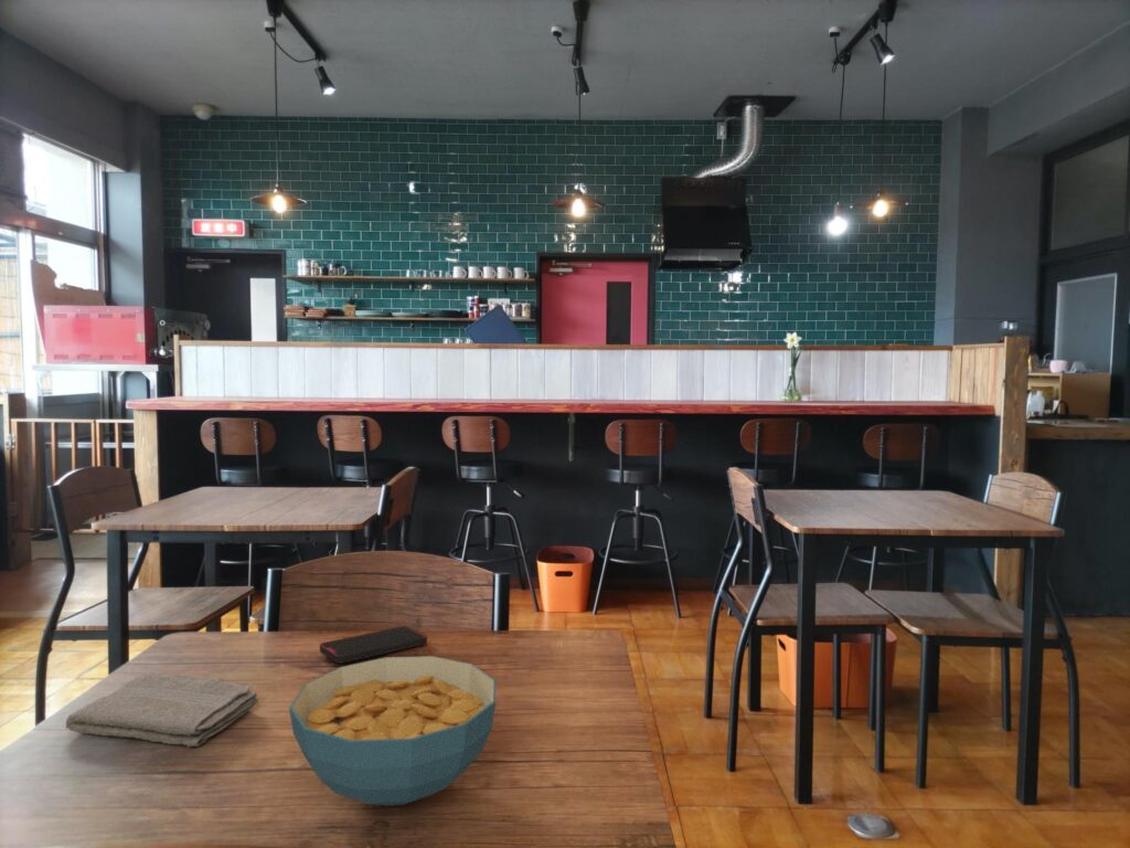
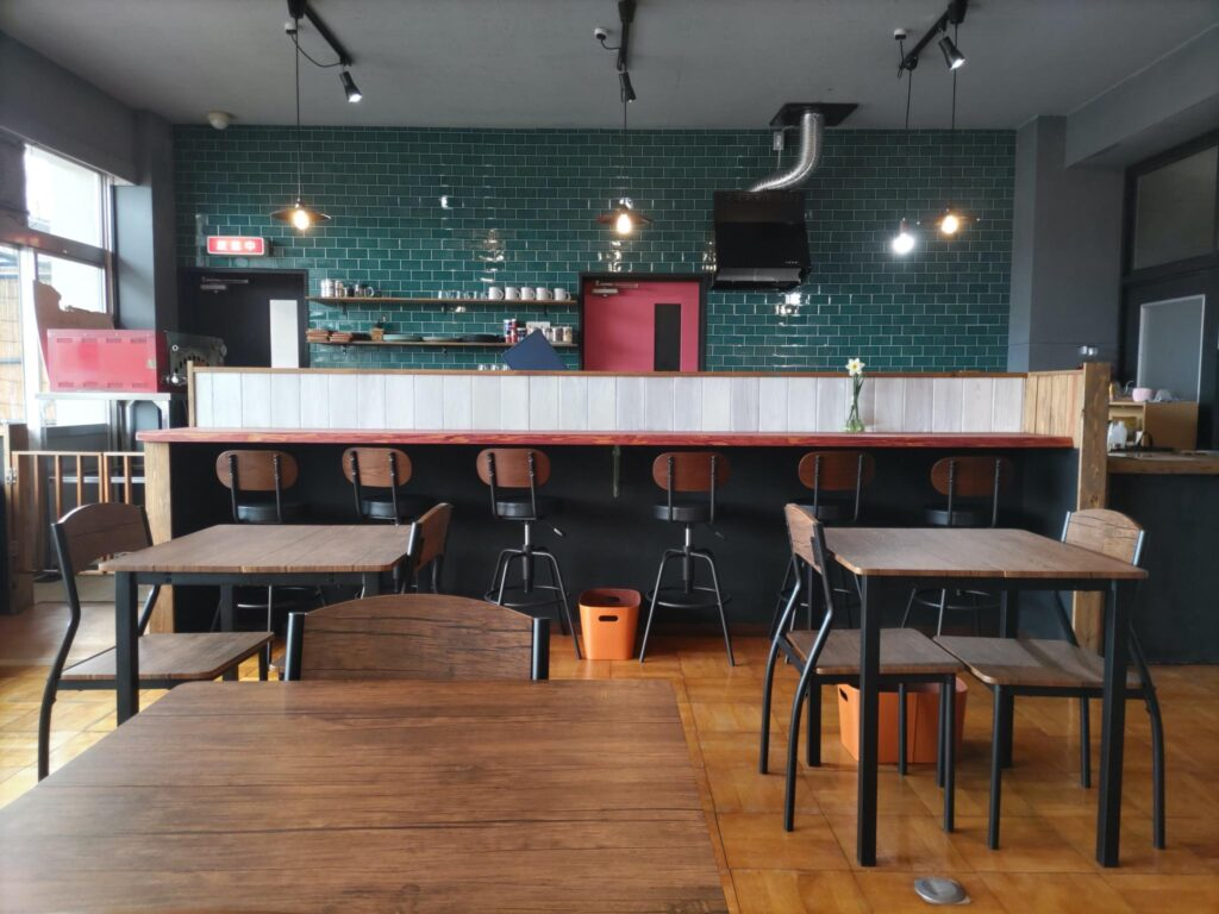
- washcloth (167, 706)
- smartphone (374, 643)
- cereal bowl (397, 741)
